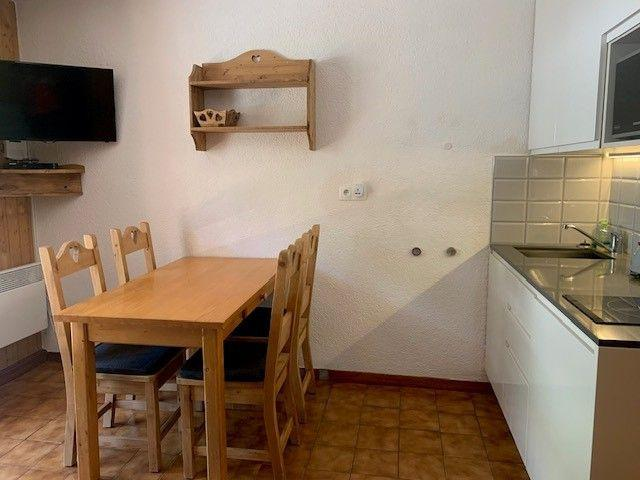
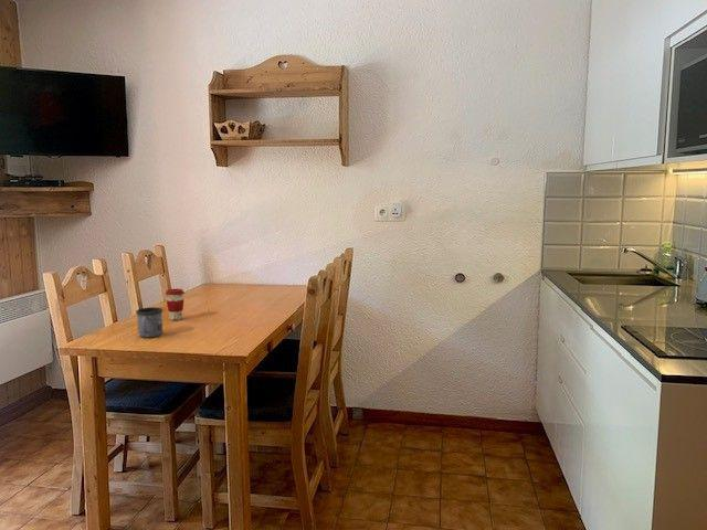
+ coffee cup (175, 304)
+ mug (148, 322)
